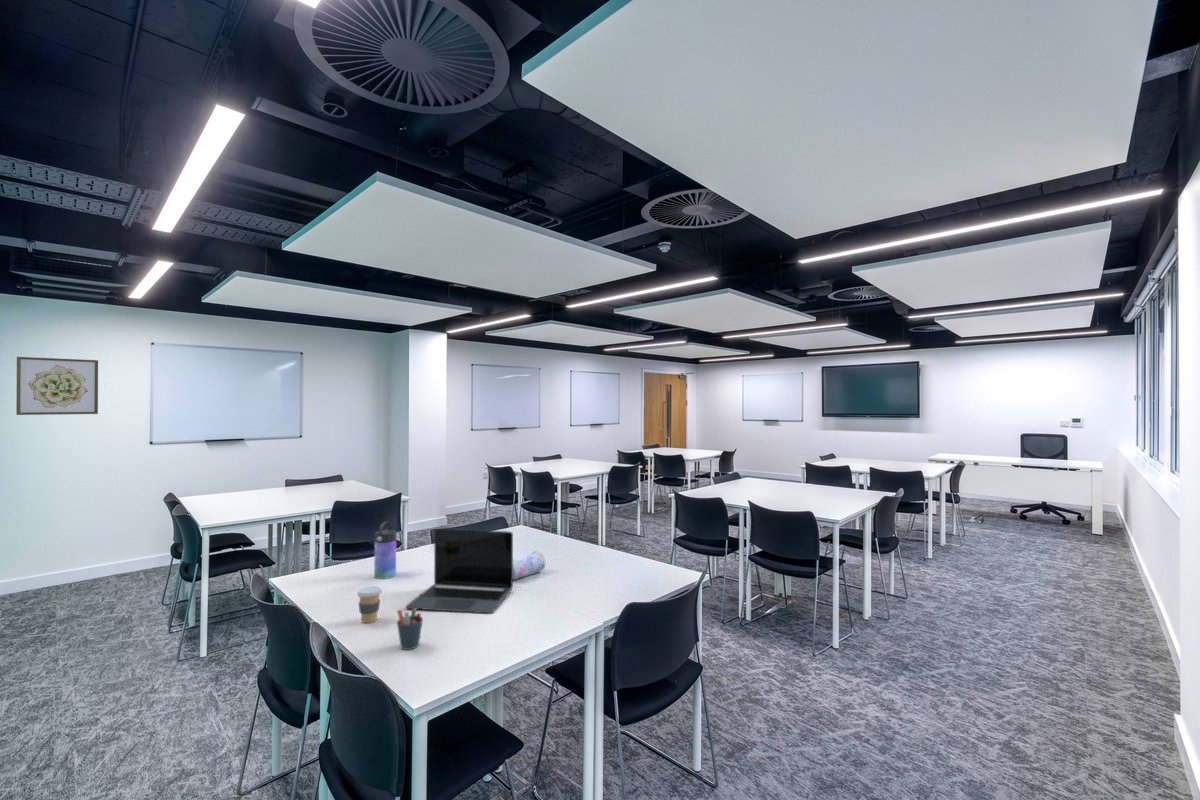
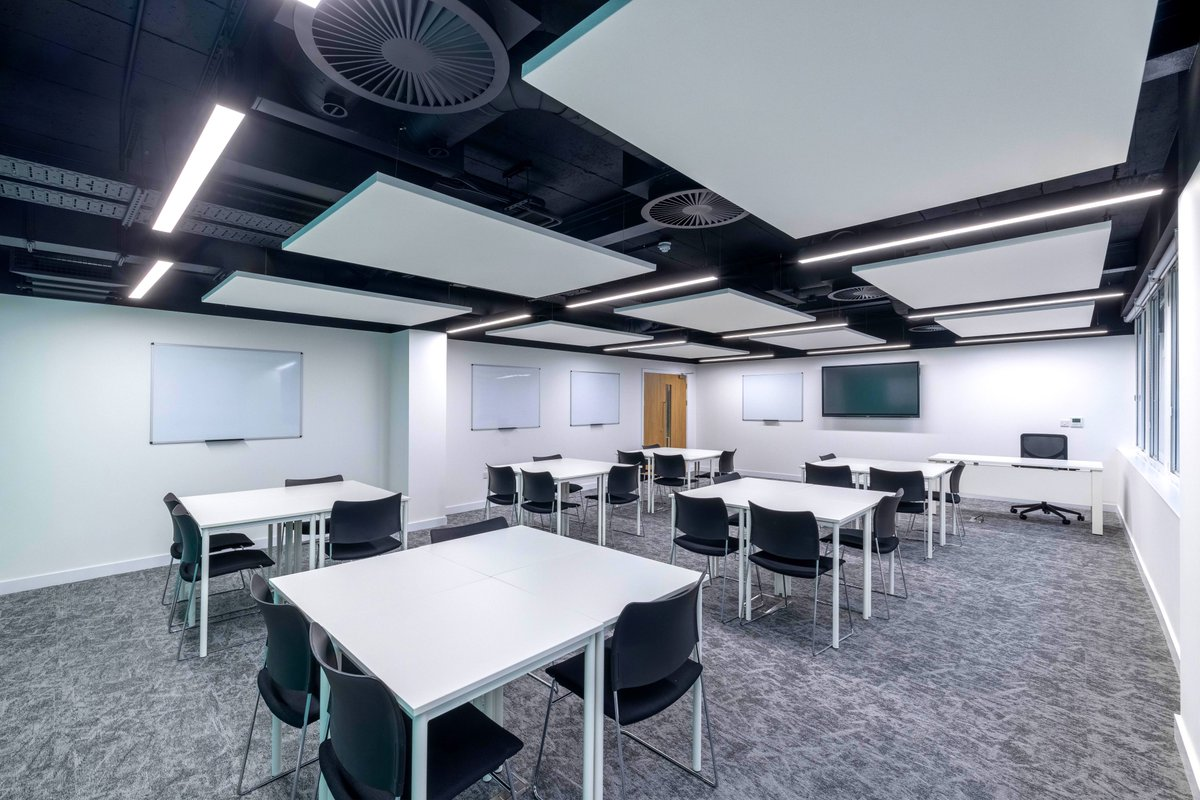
- laptop (461, 568)
- pencil case (524, 565)
- water bottle (385, 548)
- wall art (58, 386)
- pen holder (409, 626)
- coffee cup (369, 604)
